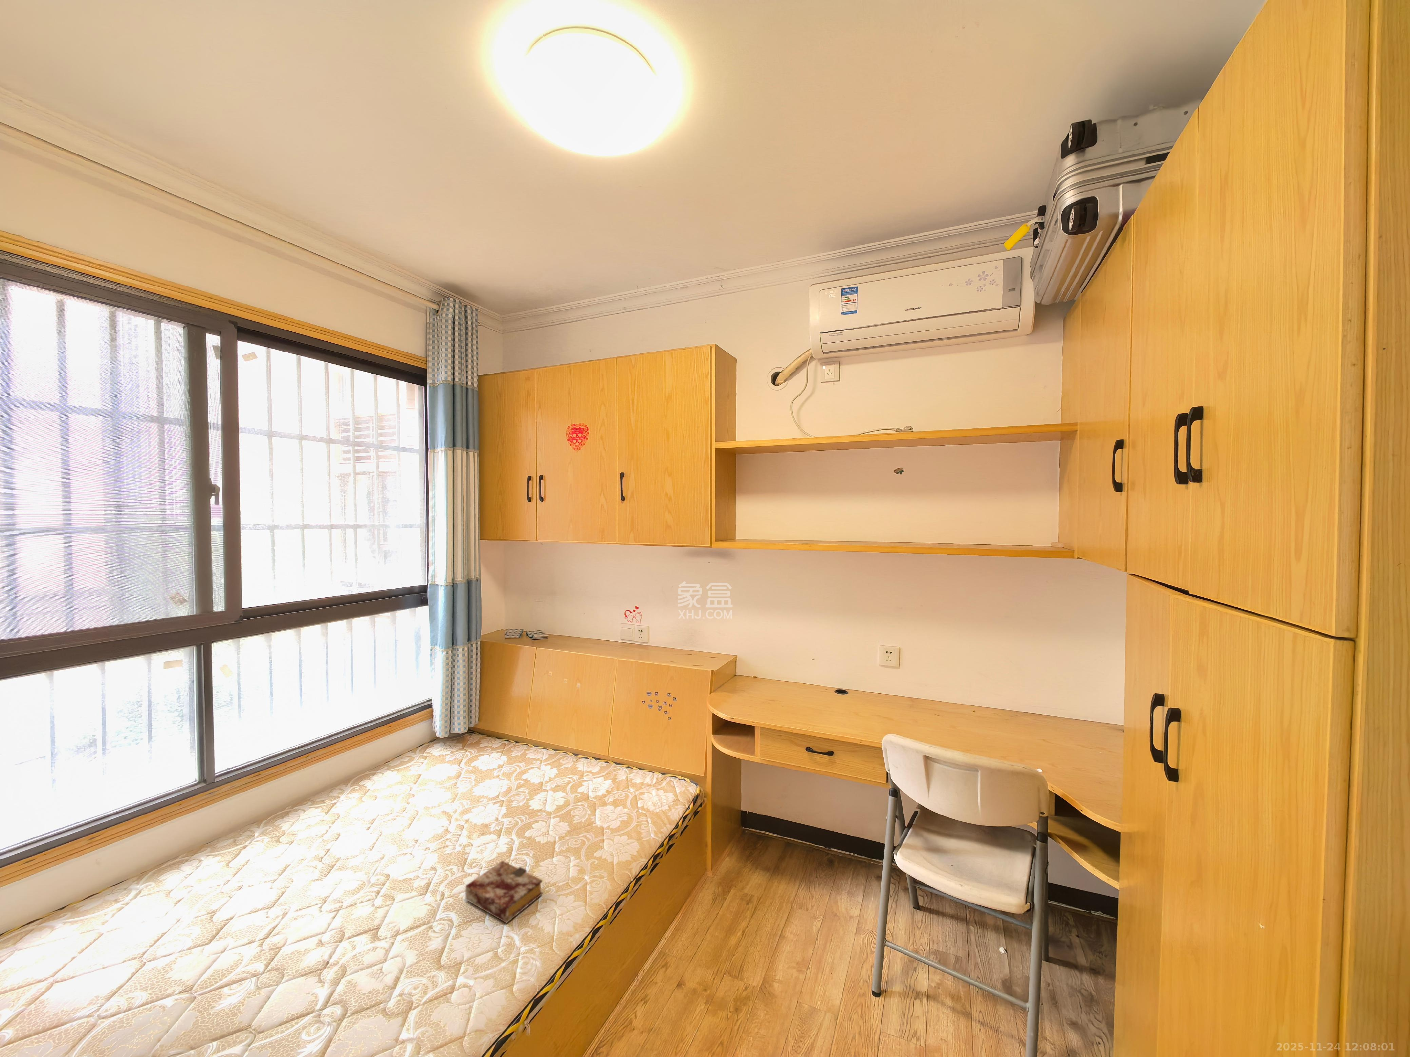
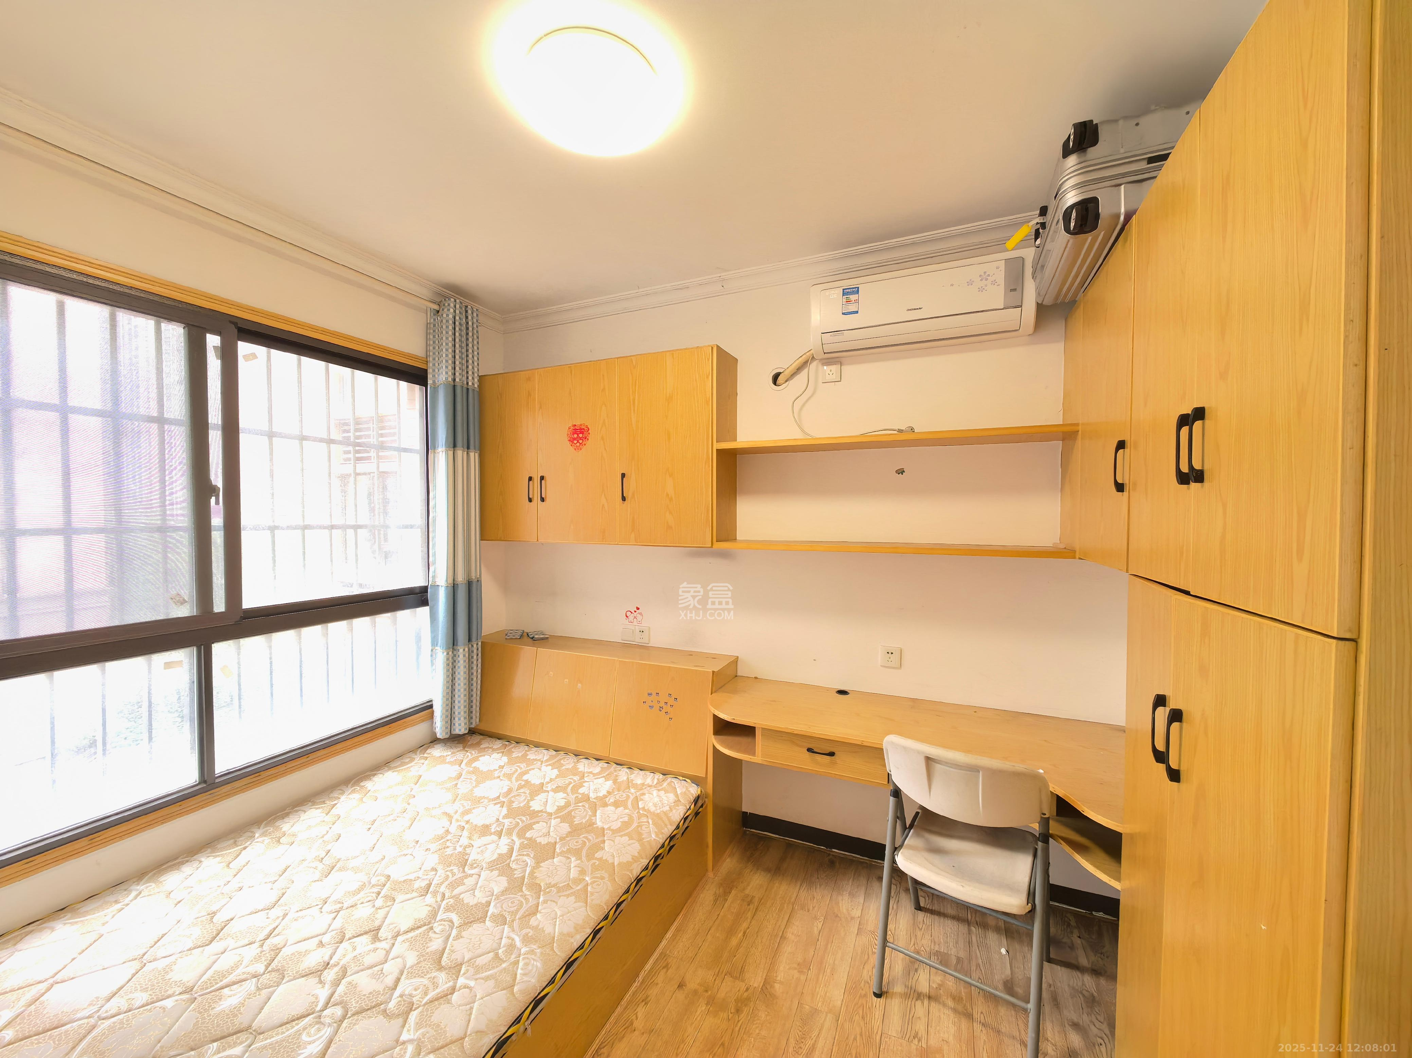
- book (505, 889)
